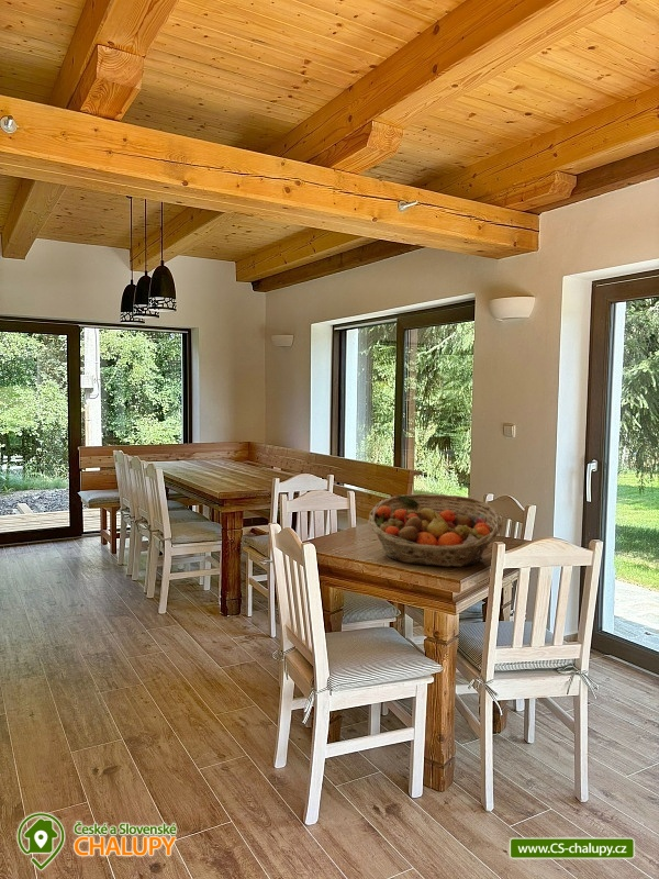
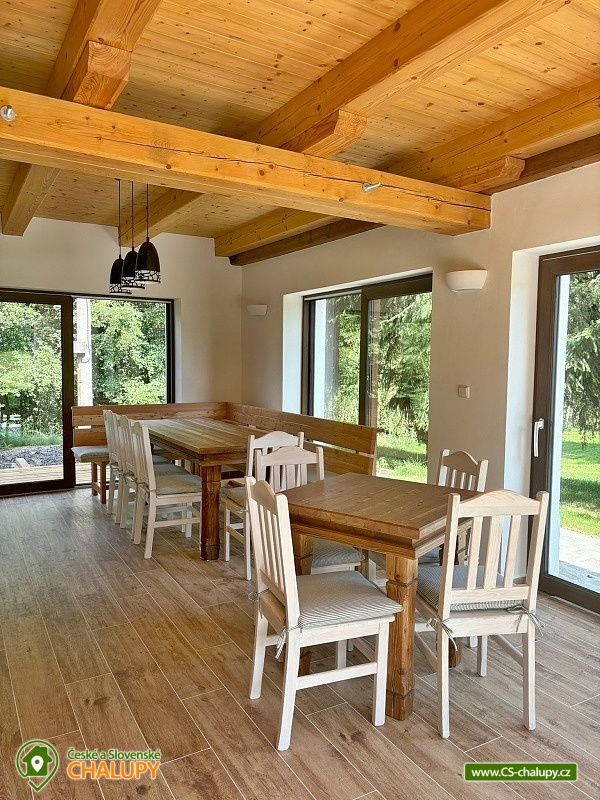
- fruit basket (434, 528)
